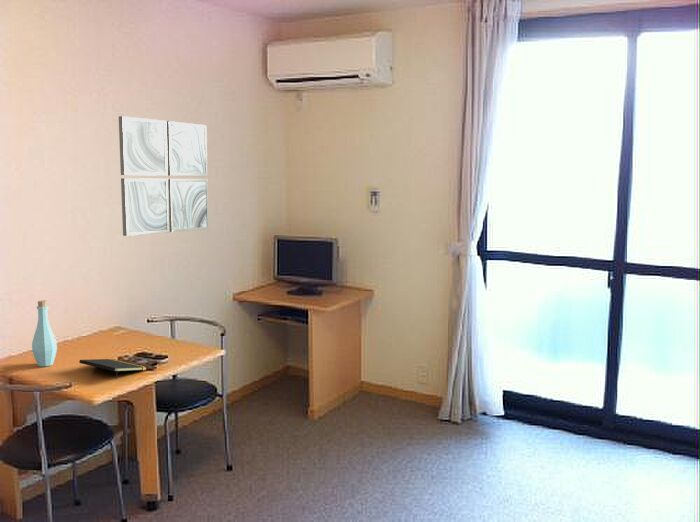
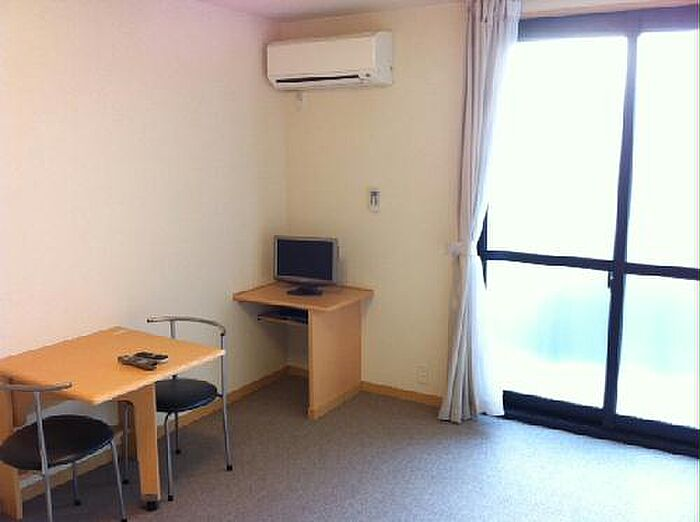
- notepad (113, 364)
- bottle (43, 333)
- wall art (167, 175)
